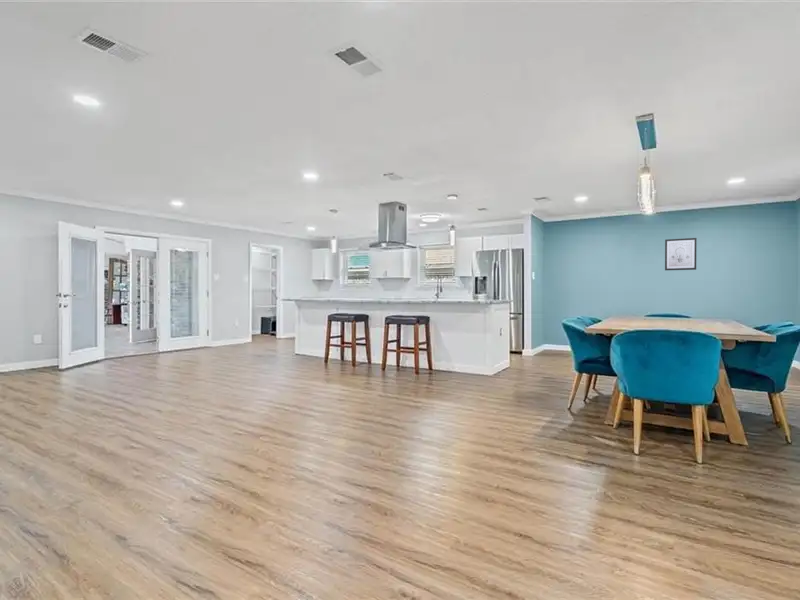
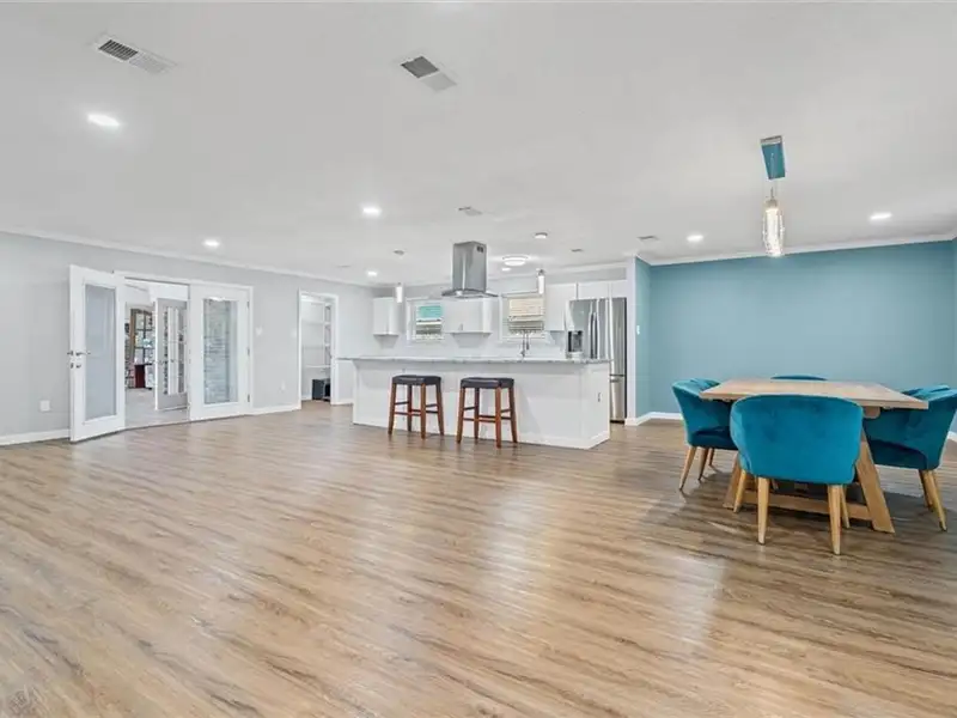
- wall art (680, 254)
